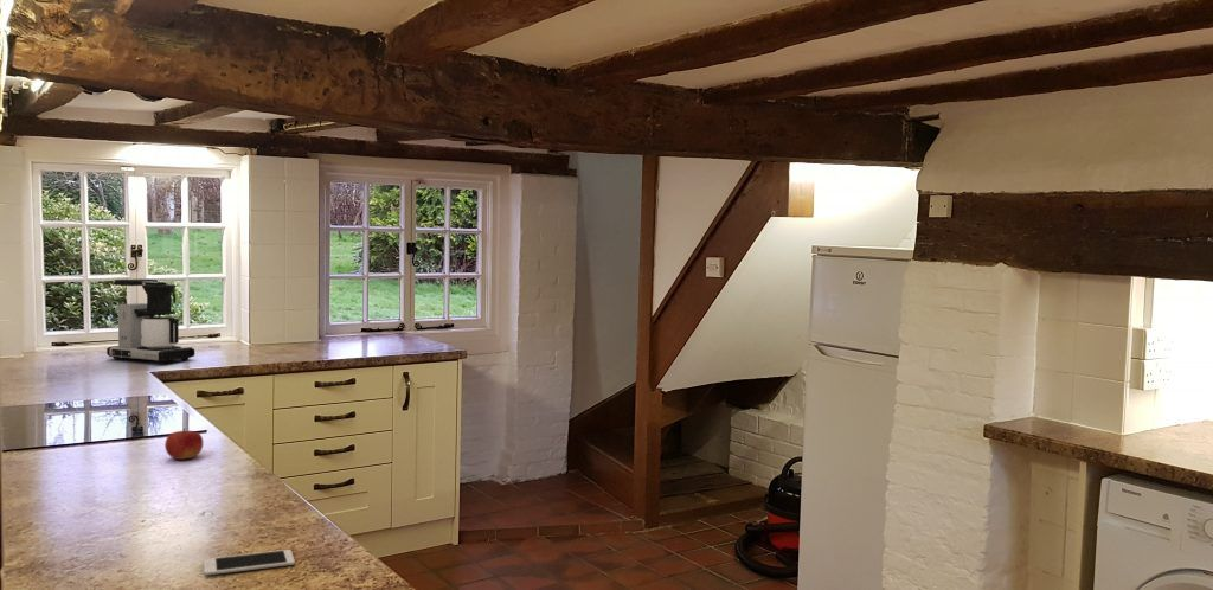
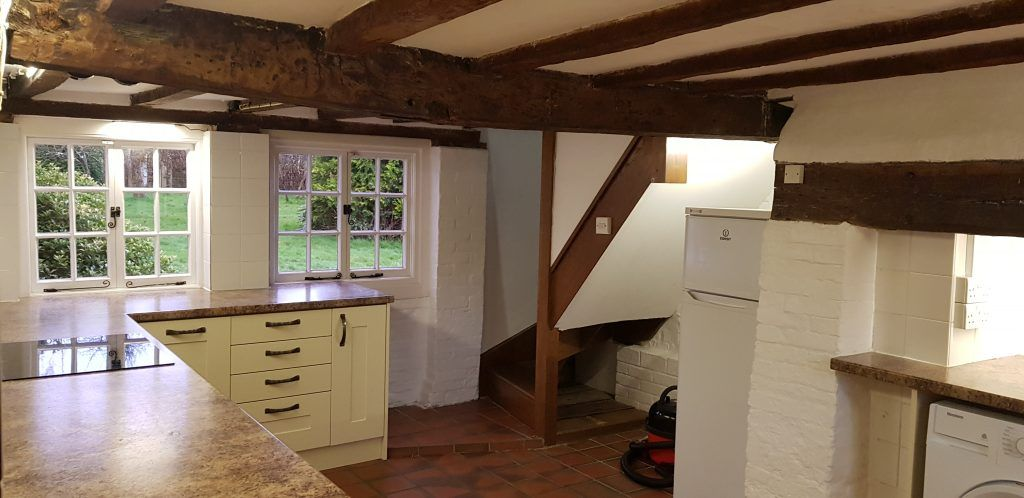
- fruit (184, 442)
- cell phone (249, 562)
- coffee maker (150, 320)
